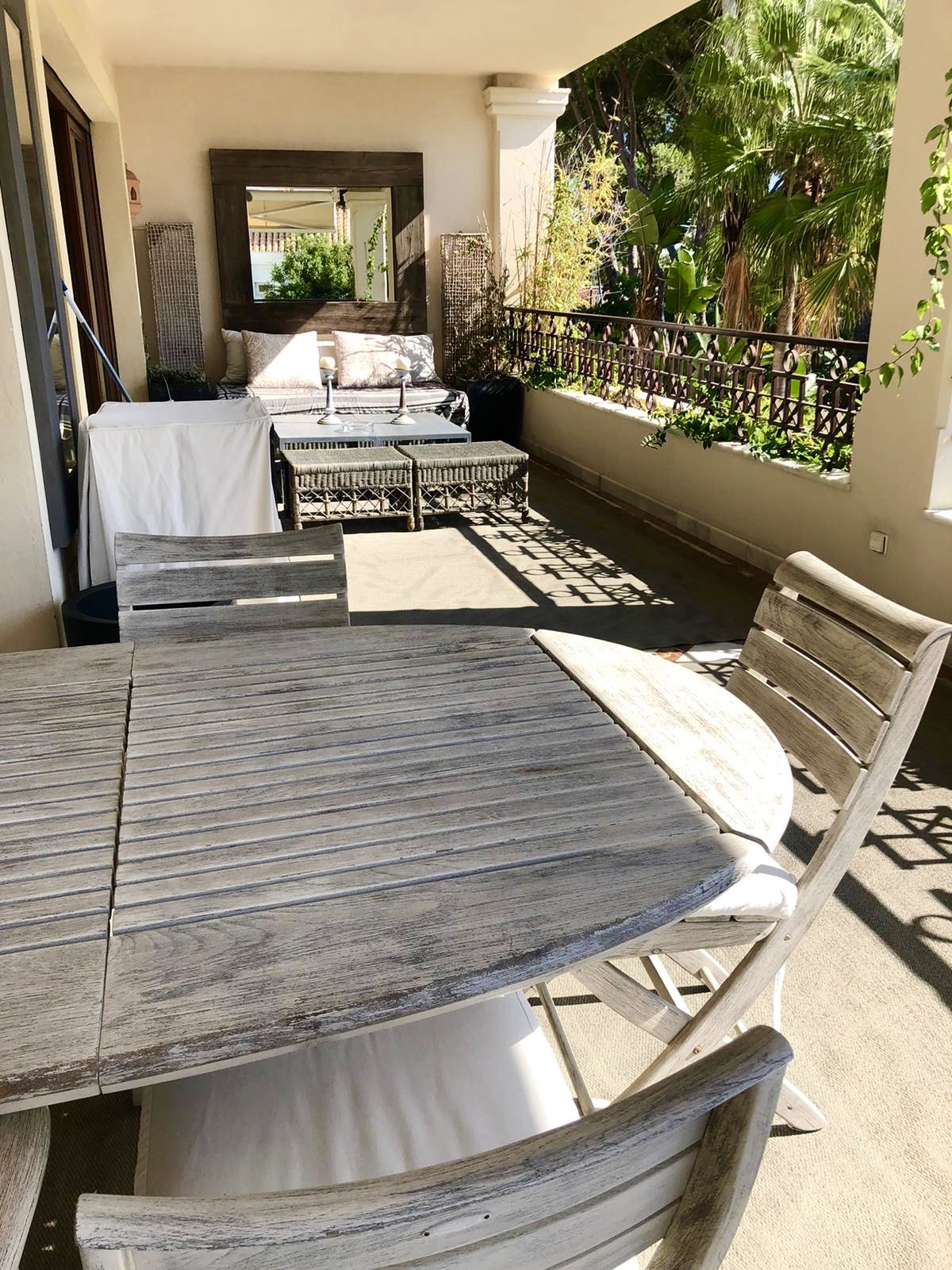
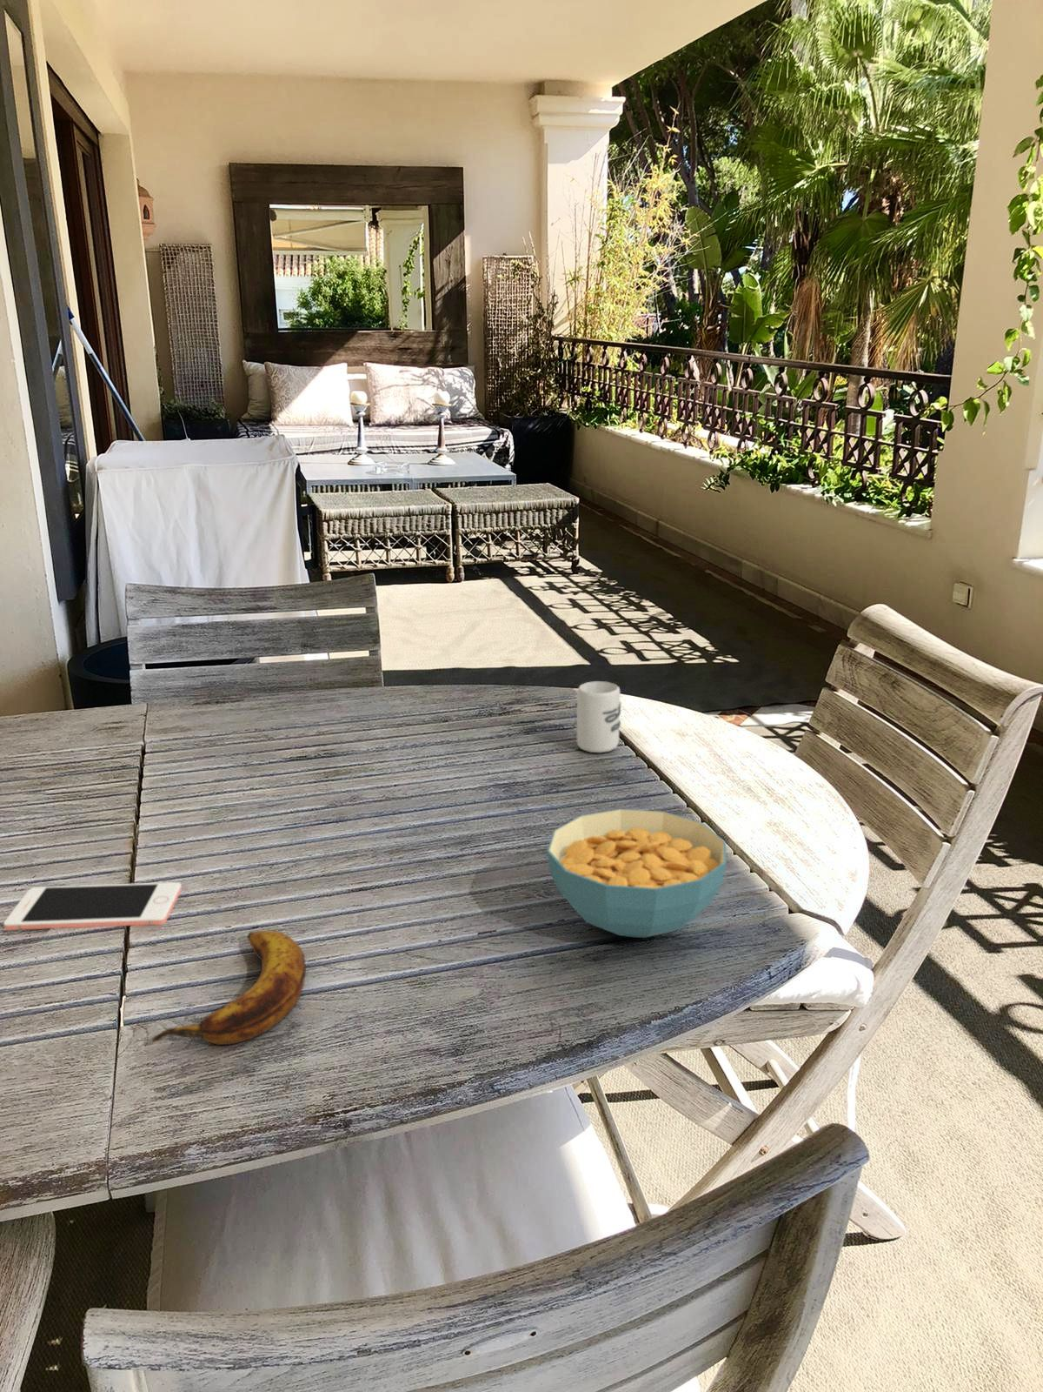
+ cup (599, 717)
+ cell phone (95, 905)
+ cereal bowl (635, 885)
+ banana (251, 988)
